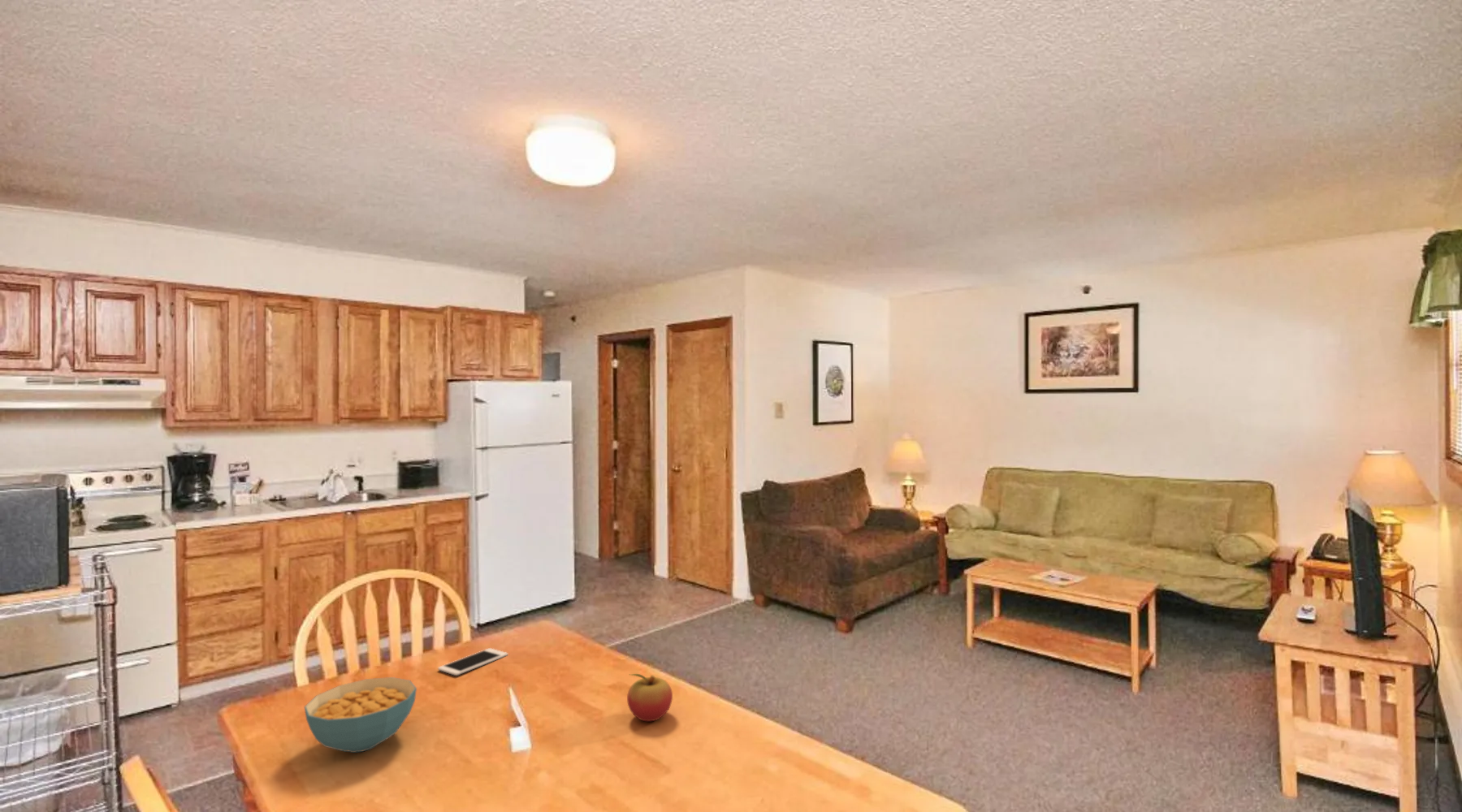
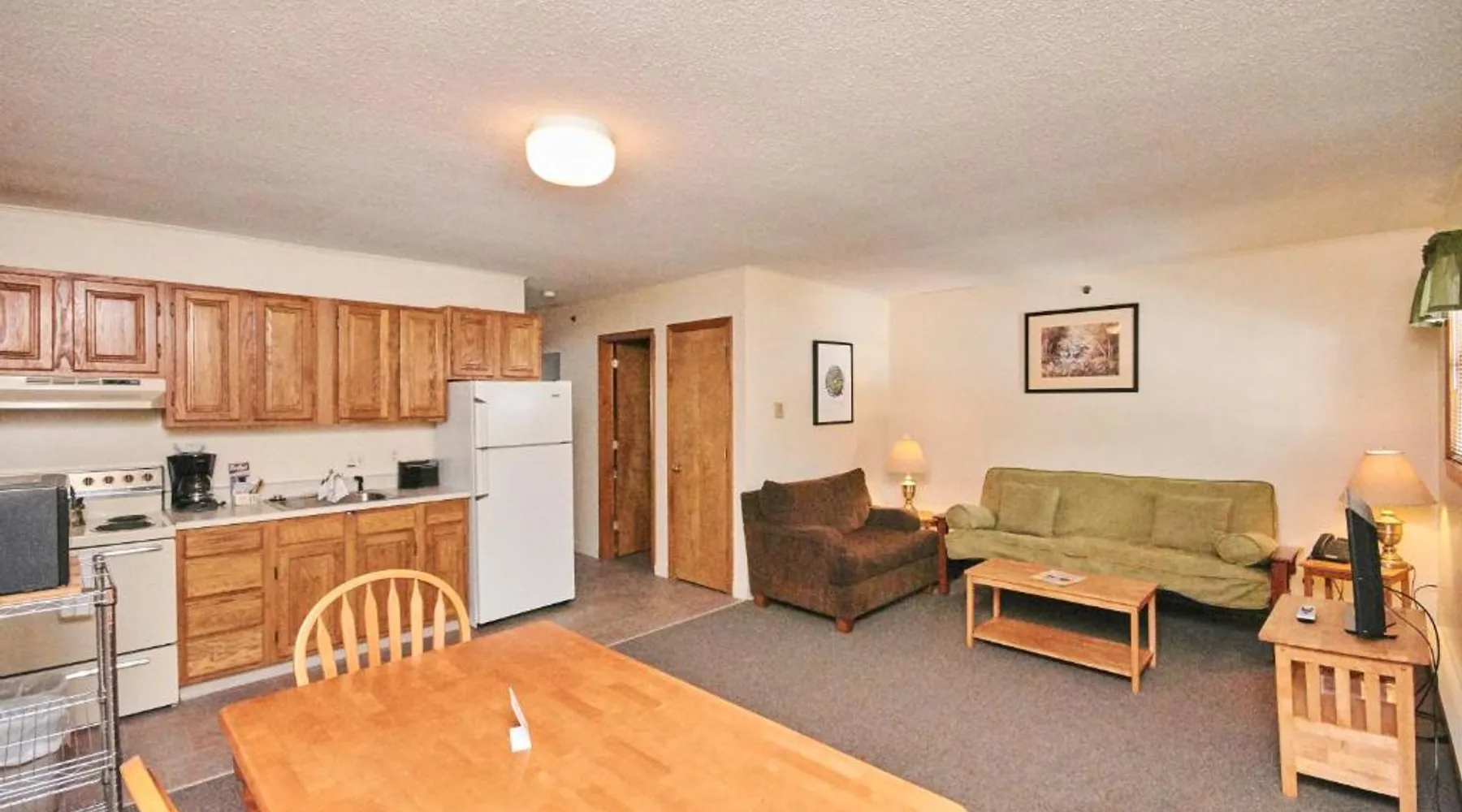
- cereal bowl (362, 720)
- cell phone (474, 661)
- fruit (650, 693)
